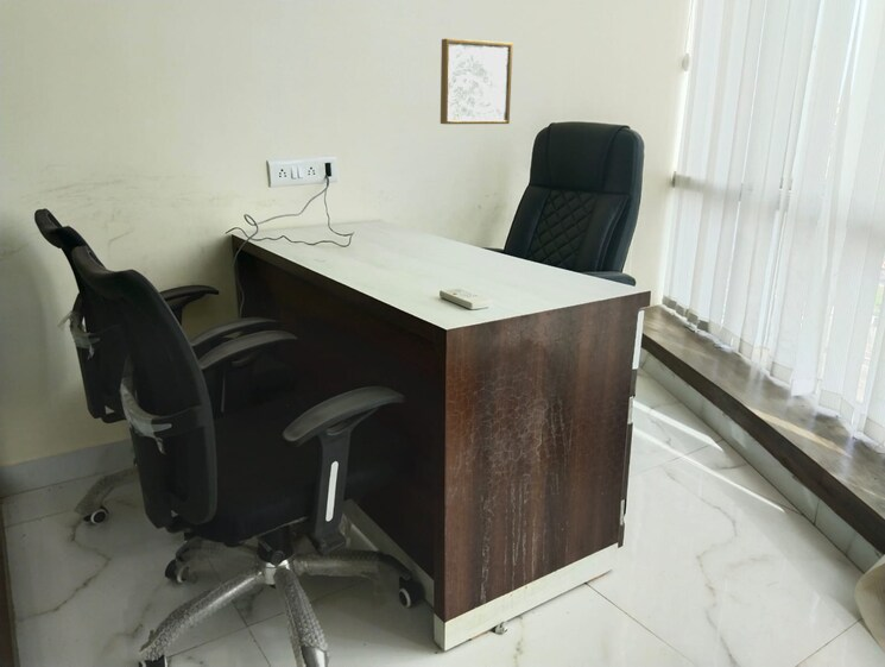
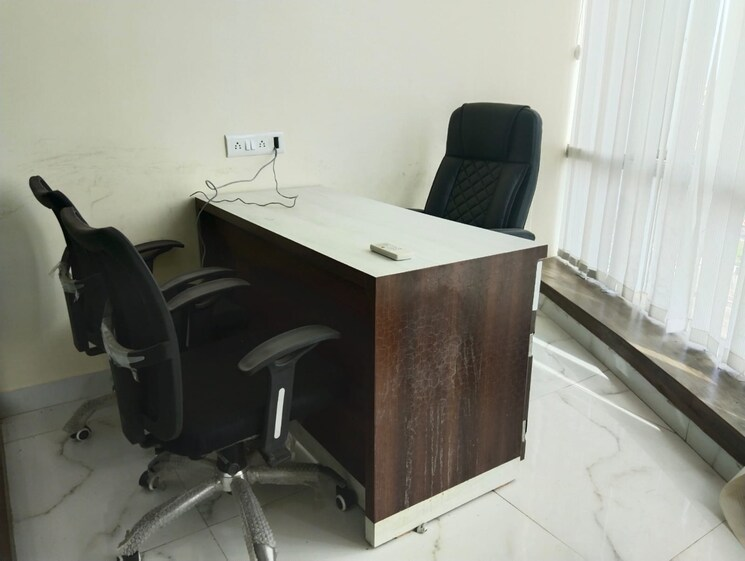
- wall art (476, 82)
